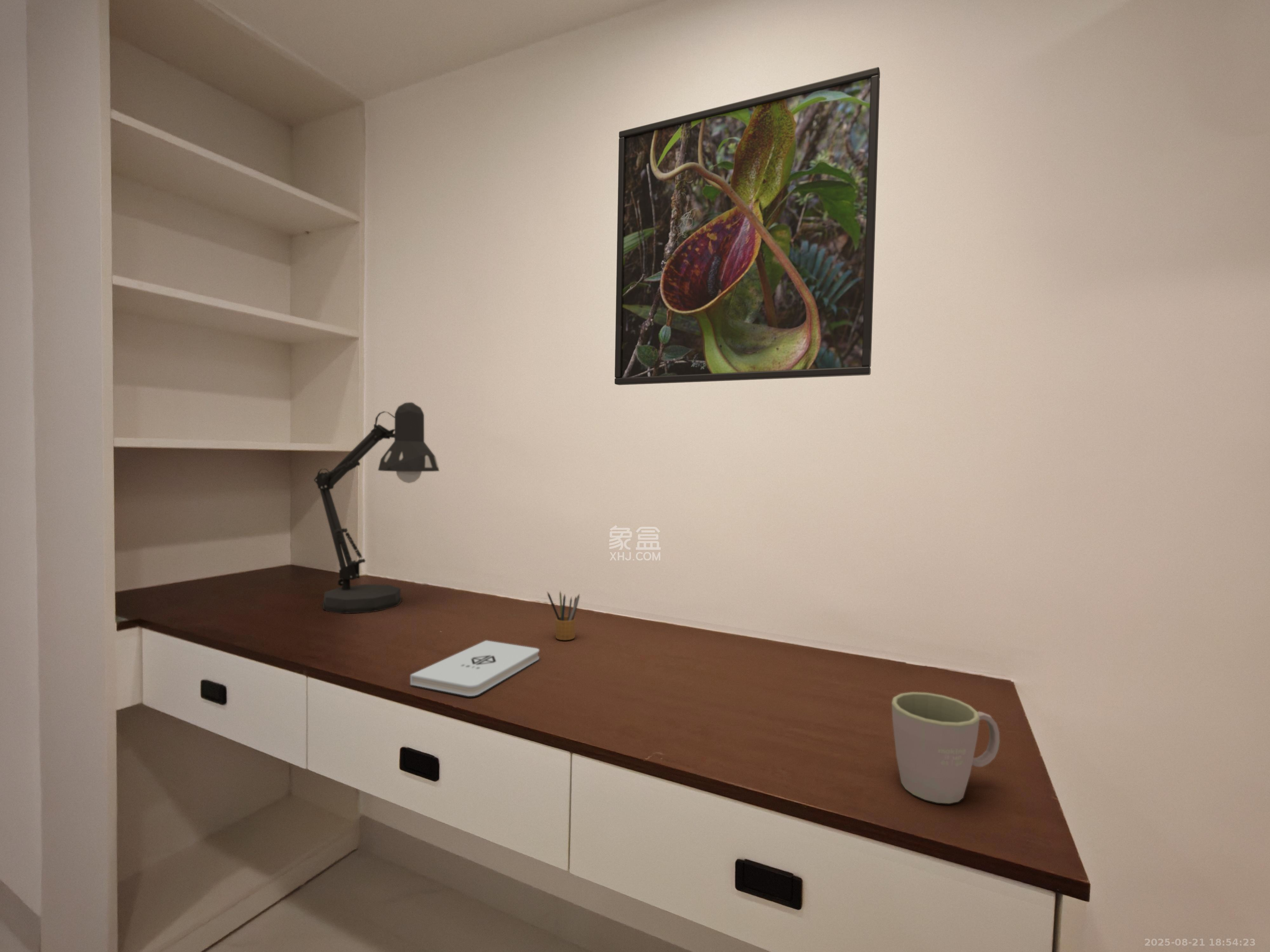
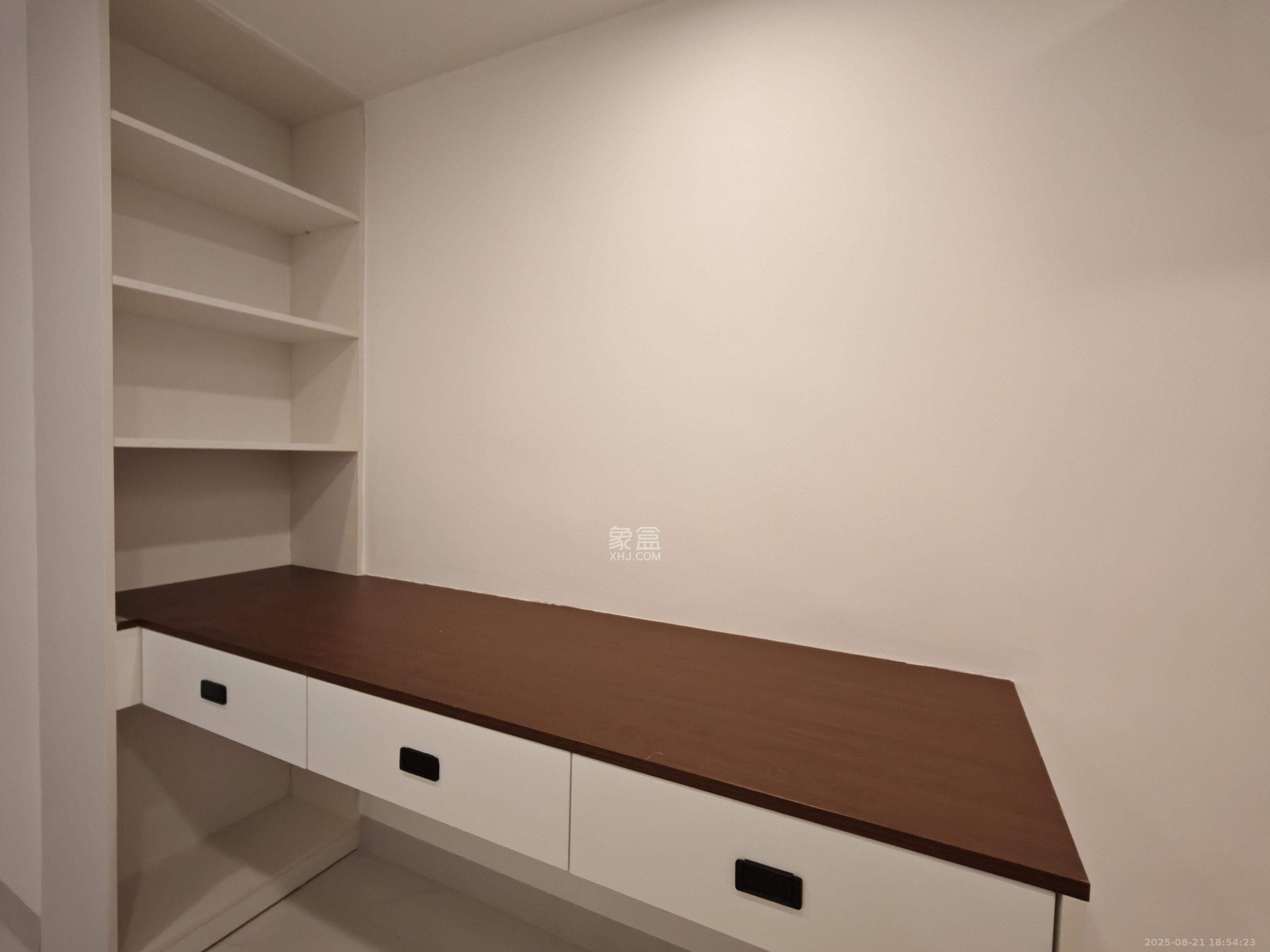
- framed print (734, 243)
- notepad (480, 665)
- pencil box (564, 614)
- desk lamp (379, 471)
- mug (947, 747)
